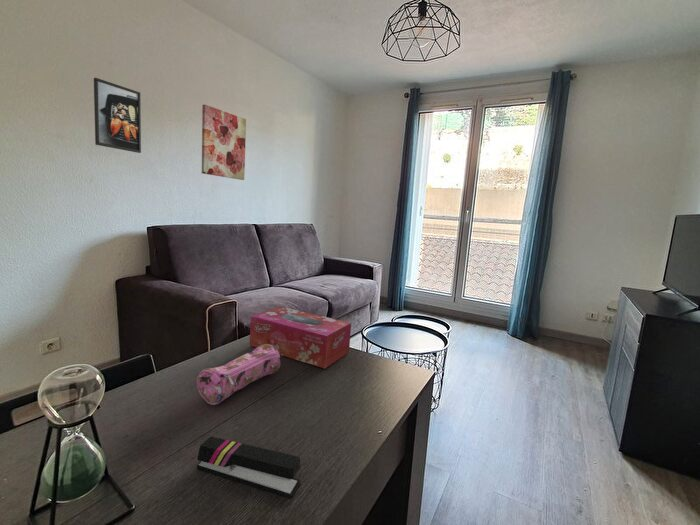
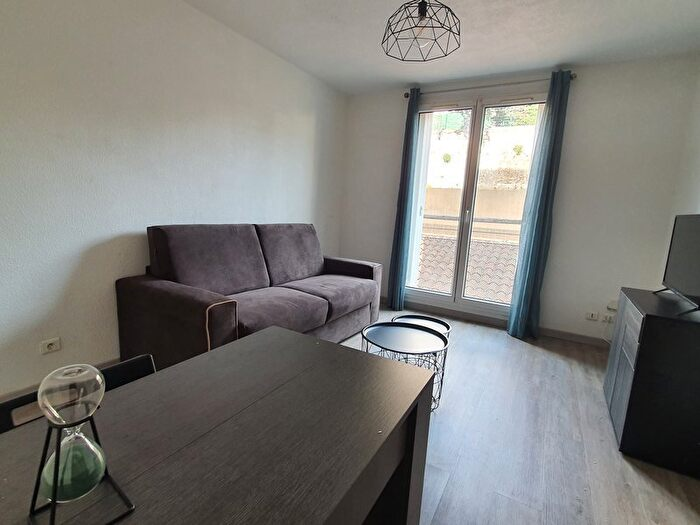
- wall art (224, 145)
- stapler (248, 462)
- tissue box (300, 334)
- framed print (118, 117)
- pencil case (242, 371)
